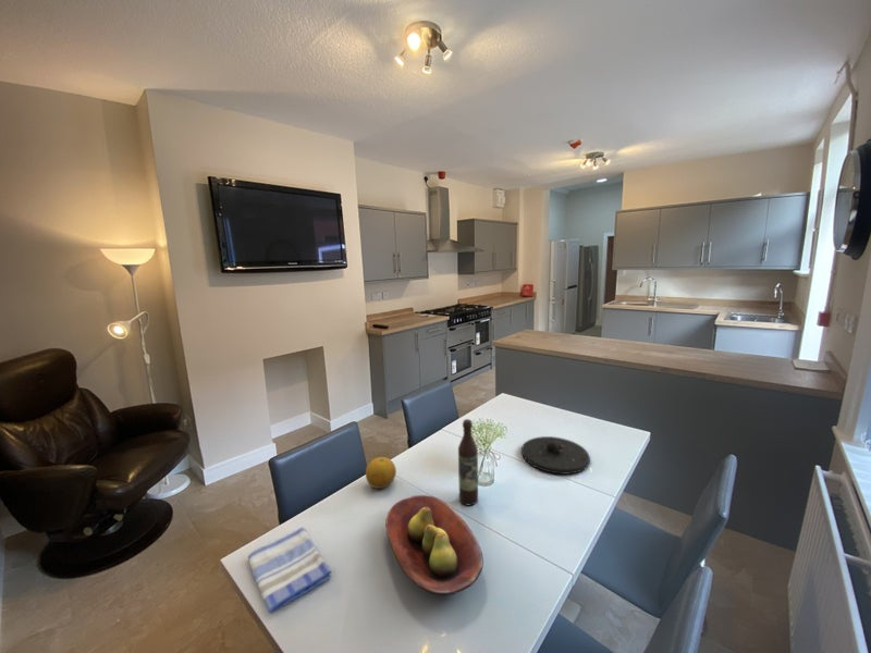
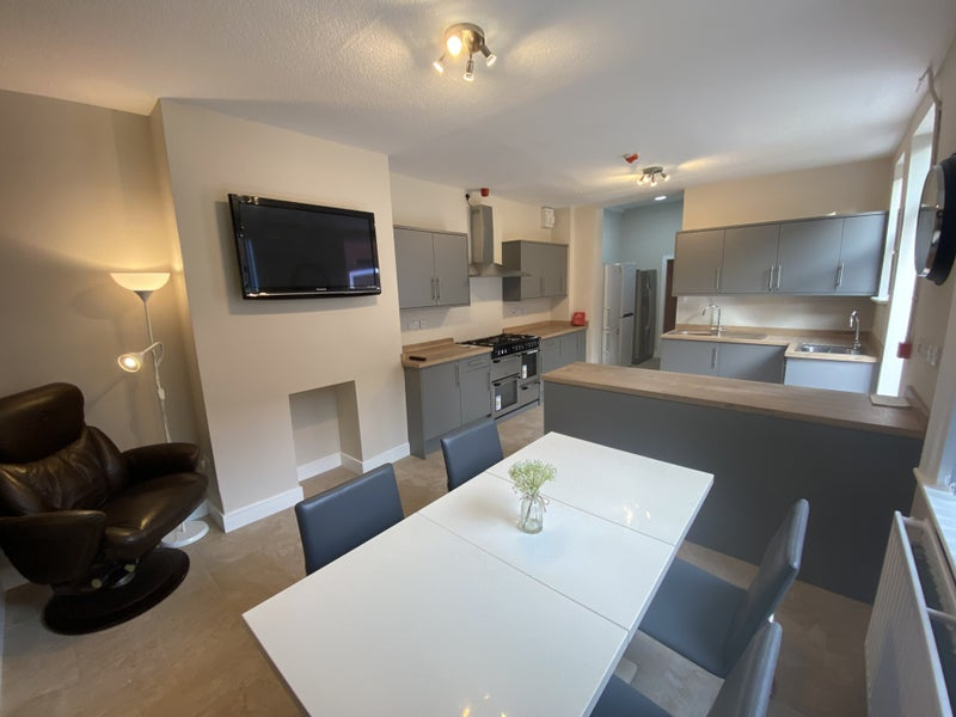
- plate (554, 448)
- fruit (380, 471)
- fruit bowl (430, 537)
- dish towel (289, 563)
- wine bottle (467, 460)
